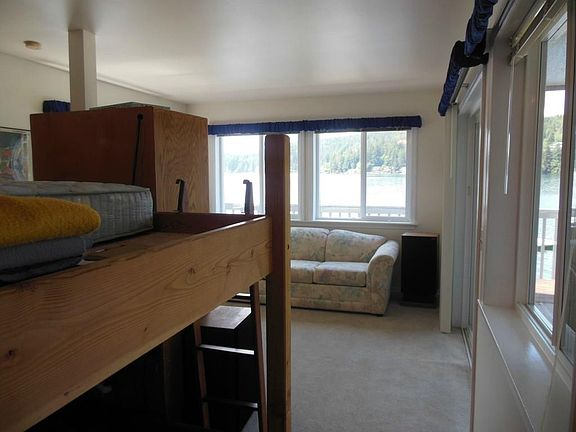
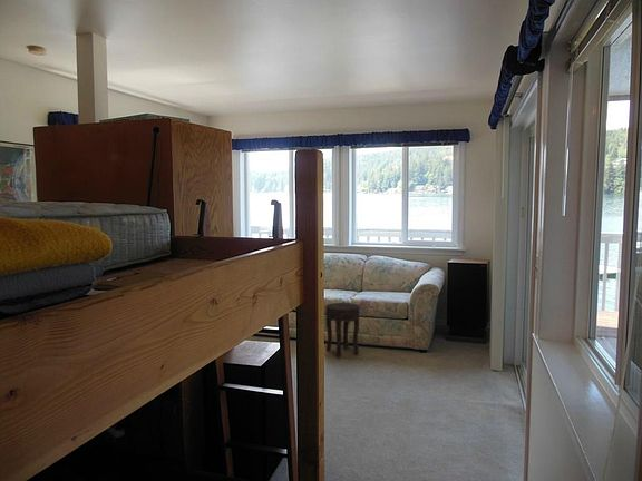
+ side table (343, 328)
